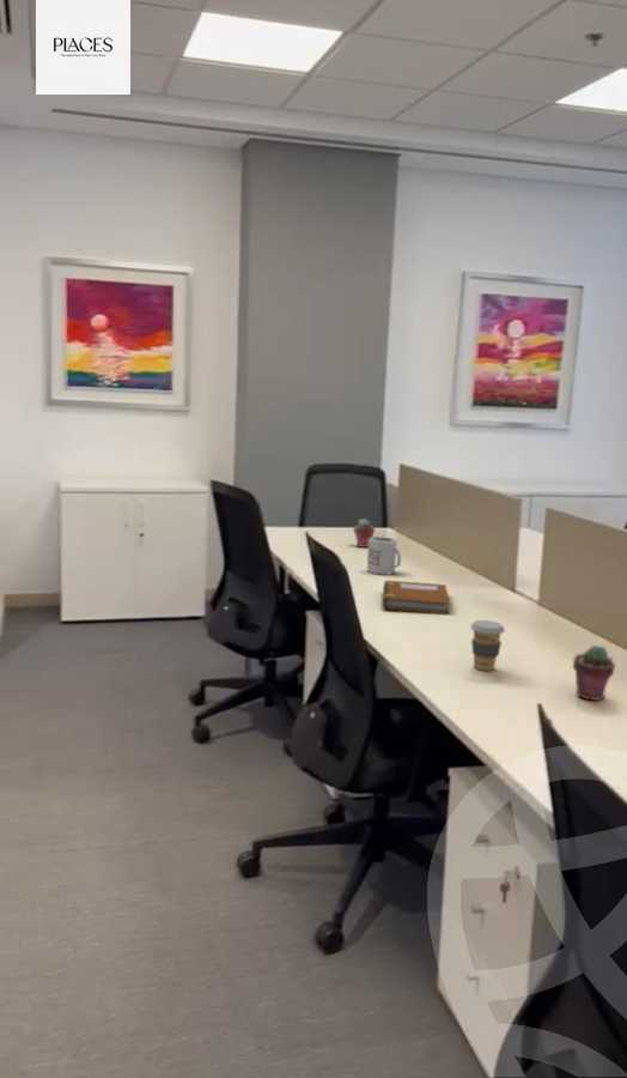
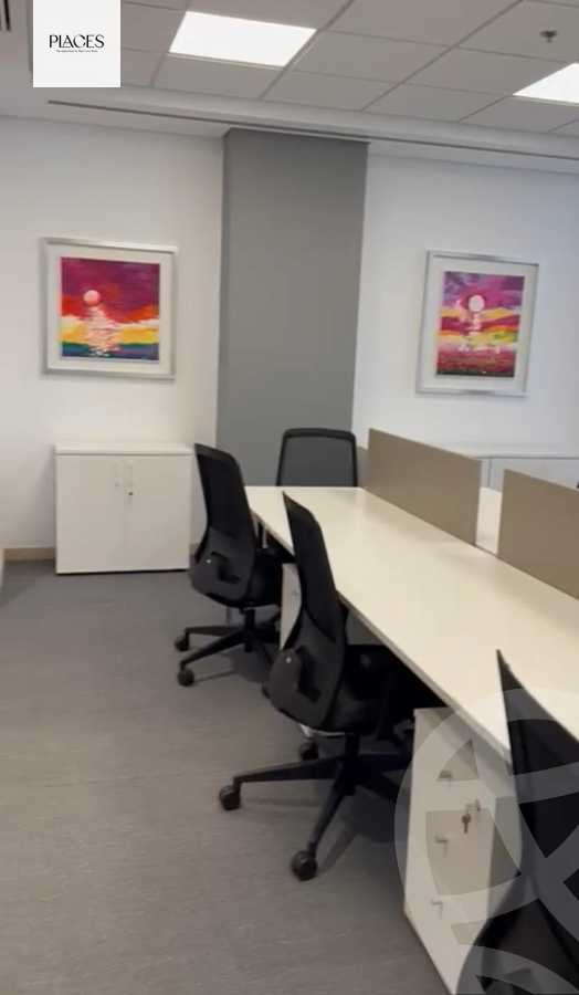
- mug (383, 555)
- potted succulent (592, 671)
- coffee cup (486, 646)
- potted succulent (364, 532)
- notebook (414, 595)
